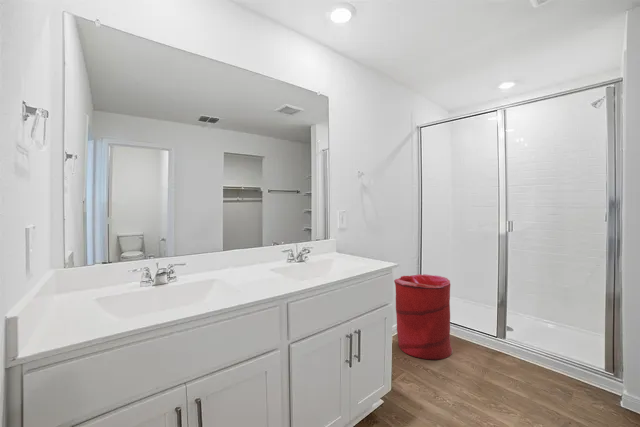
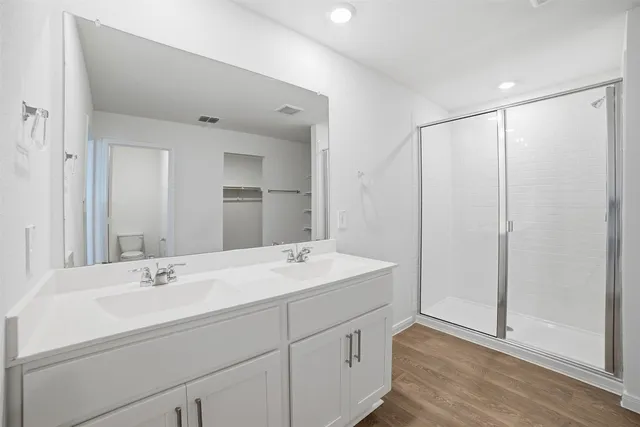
- laundry hamper (421, 311)
